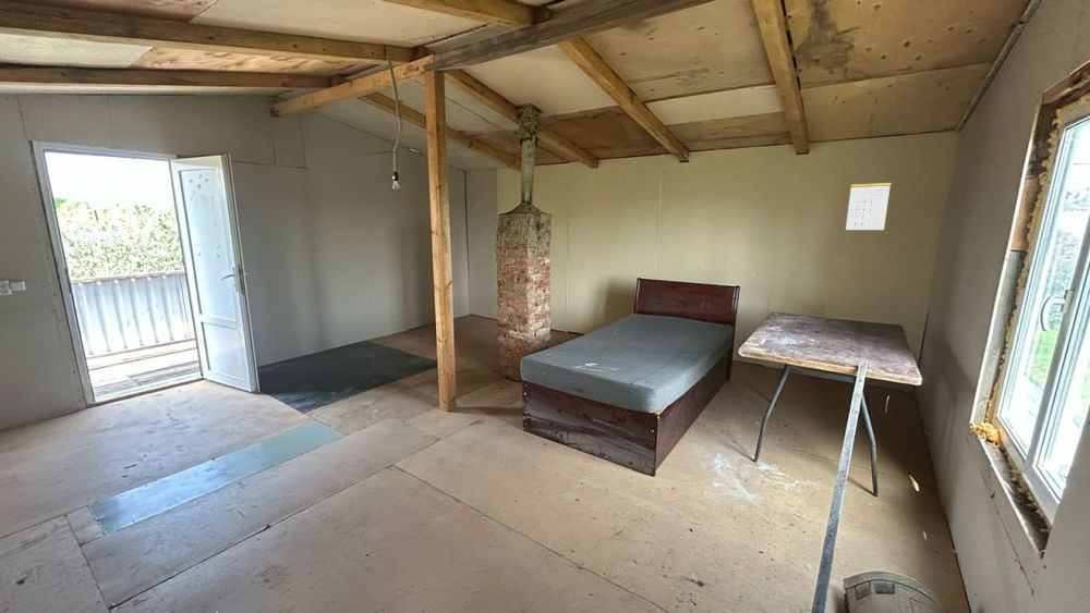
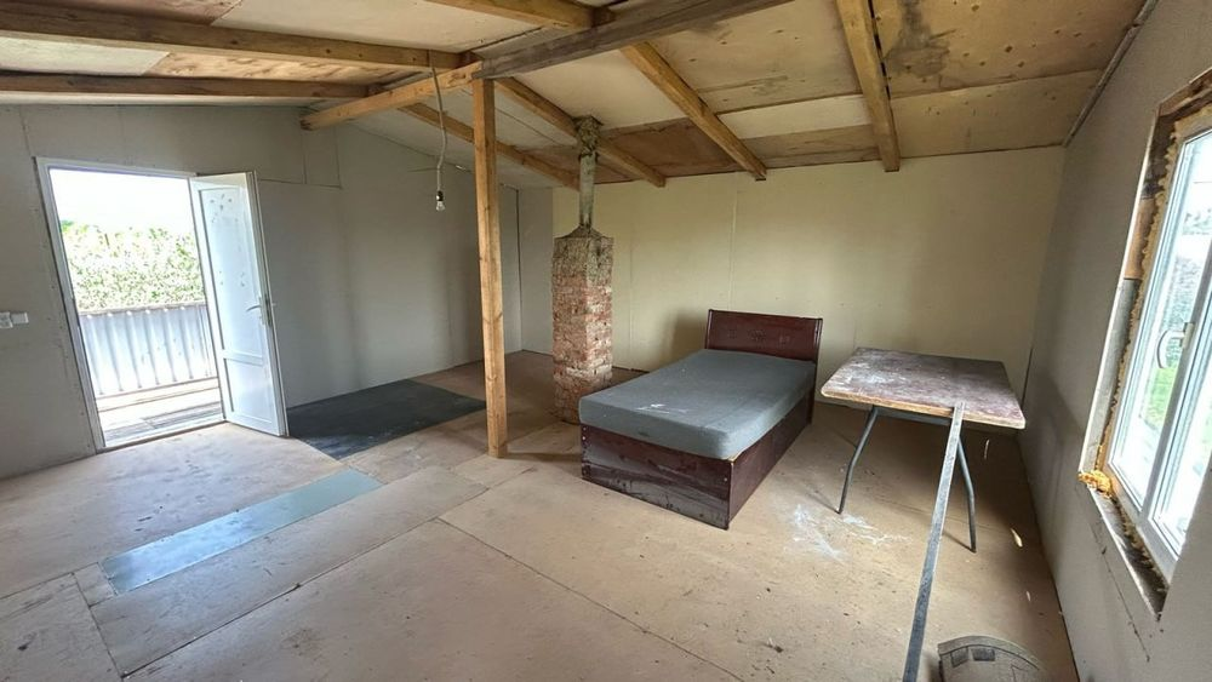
- calendar (868, 201)
